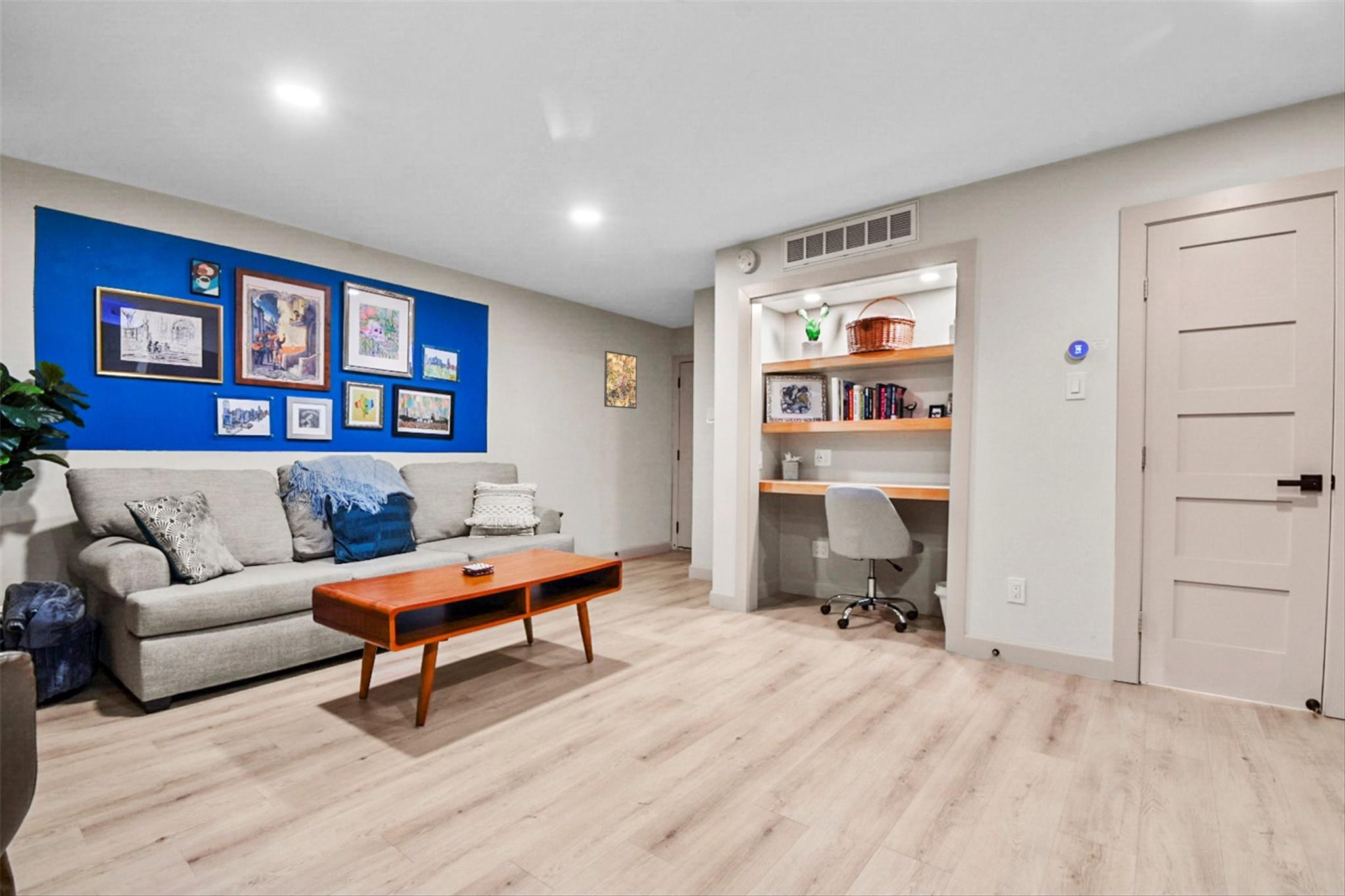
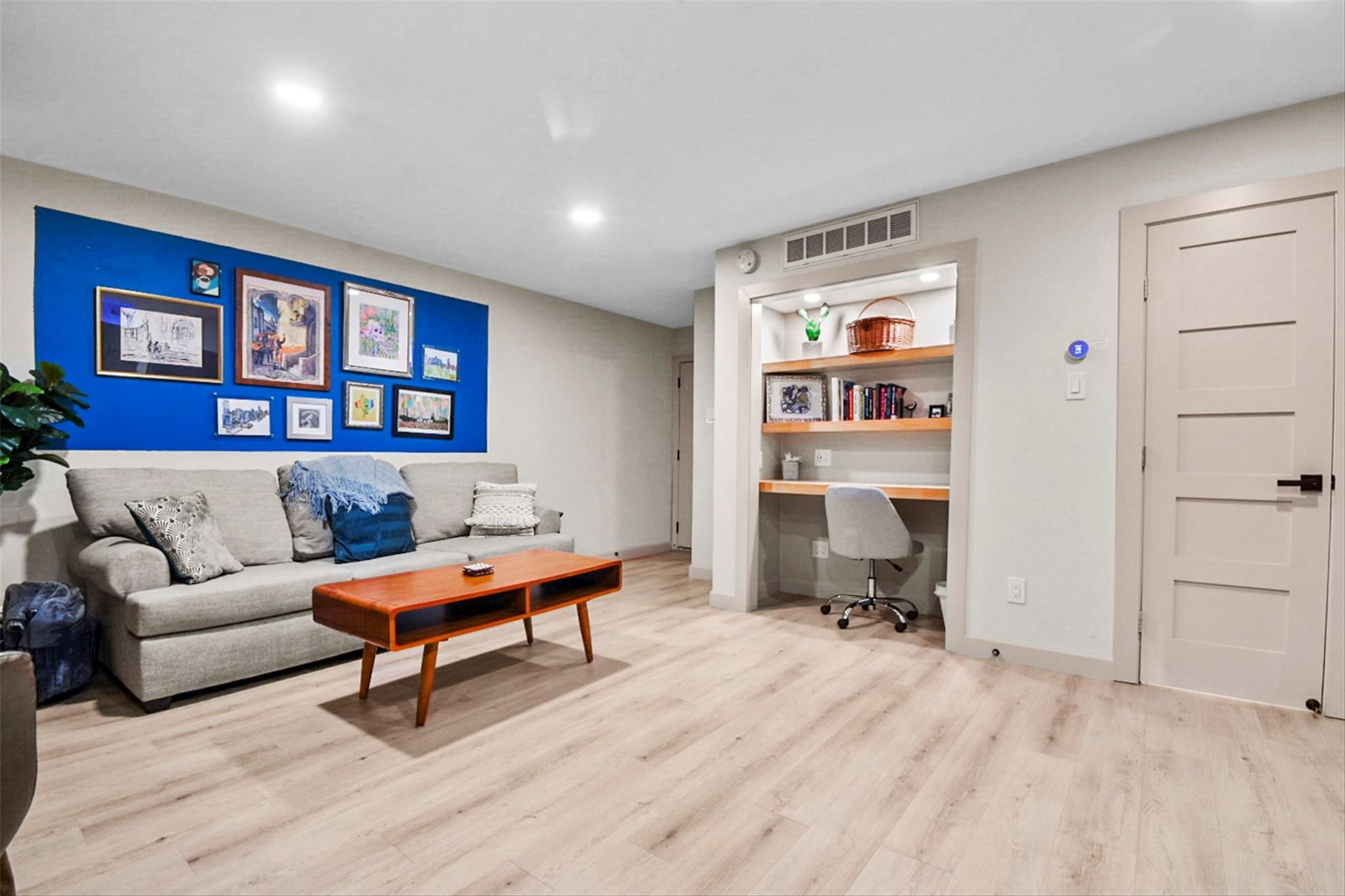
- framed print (621, 380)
